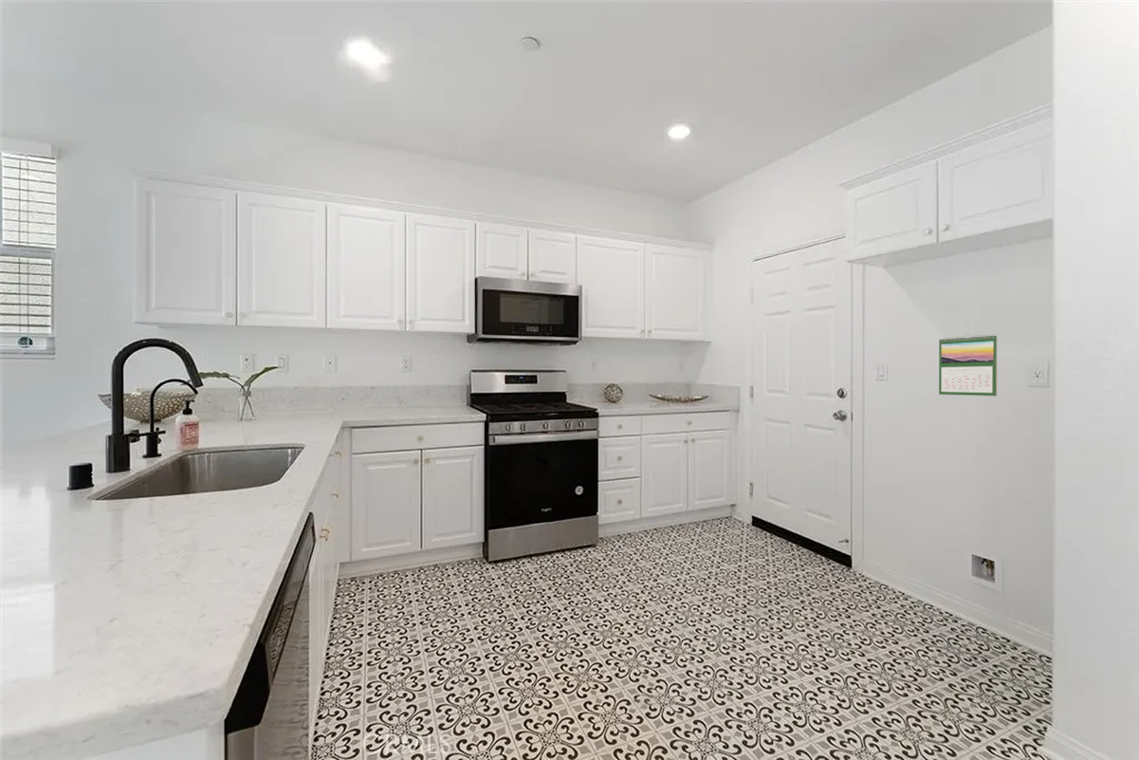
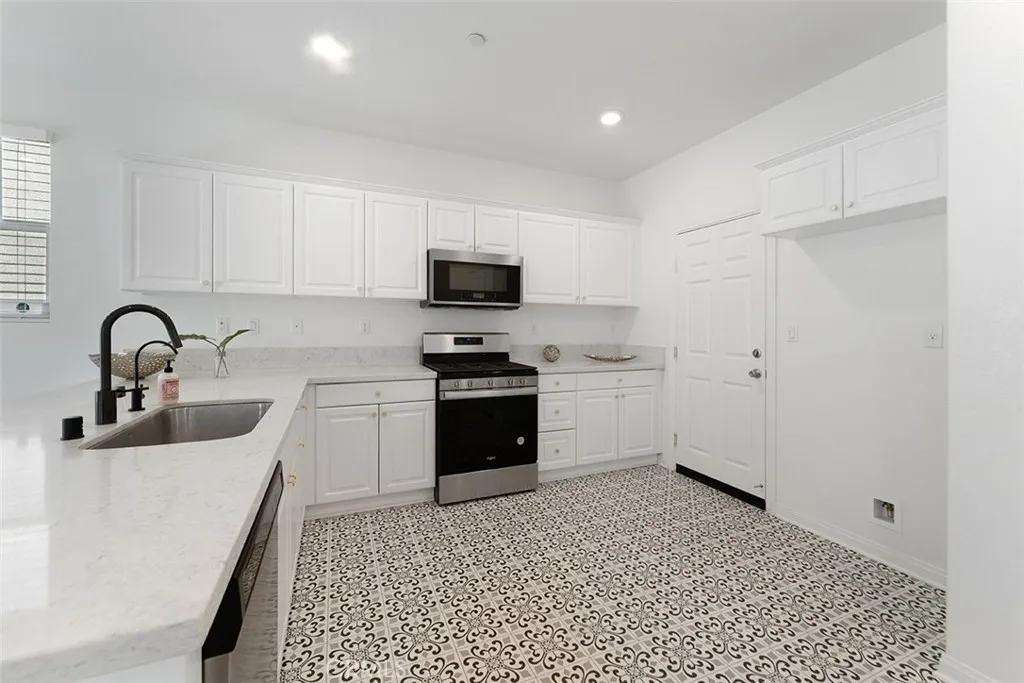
- calendar (967, 365)
